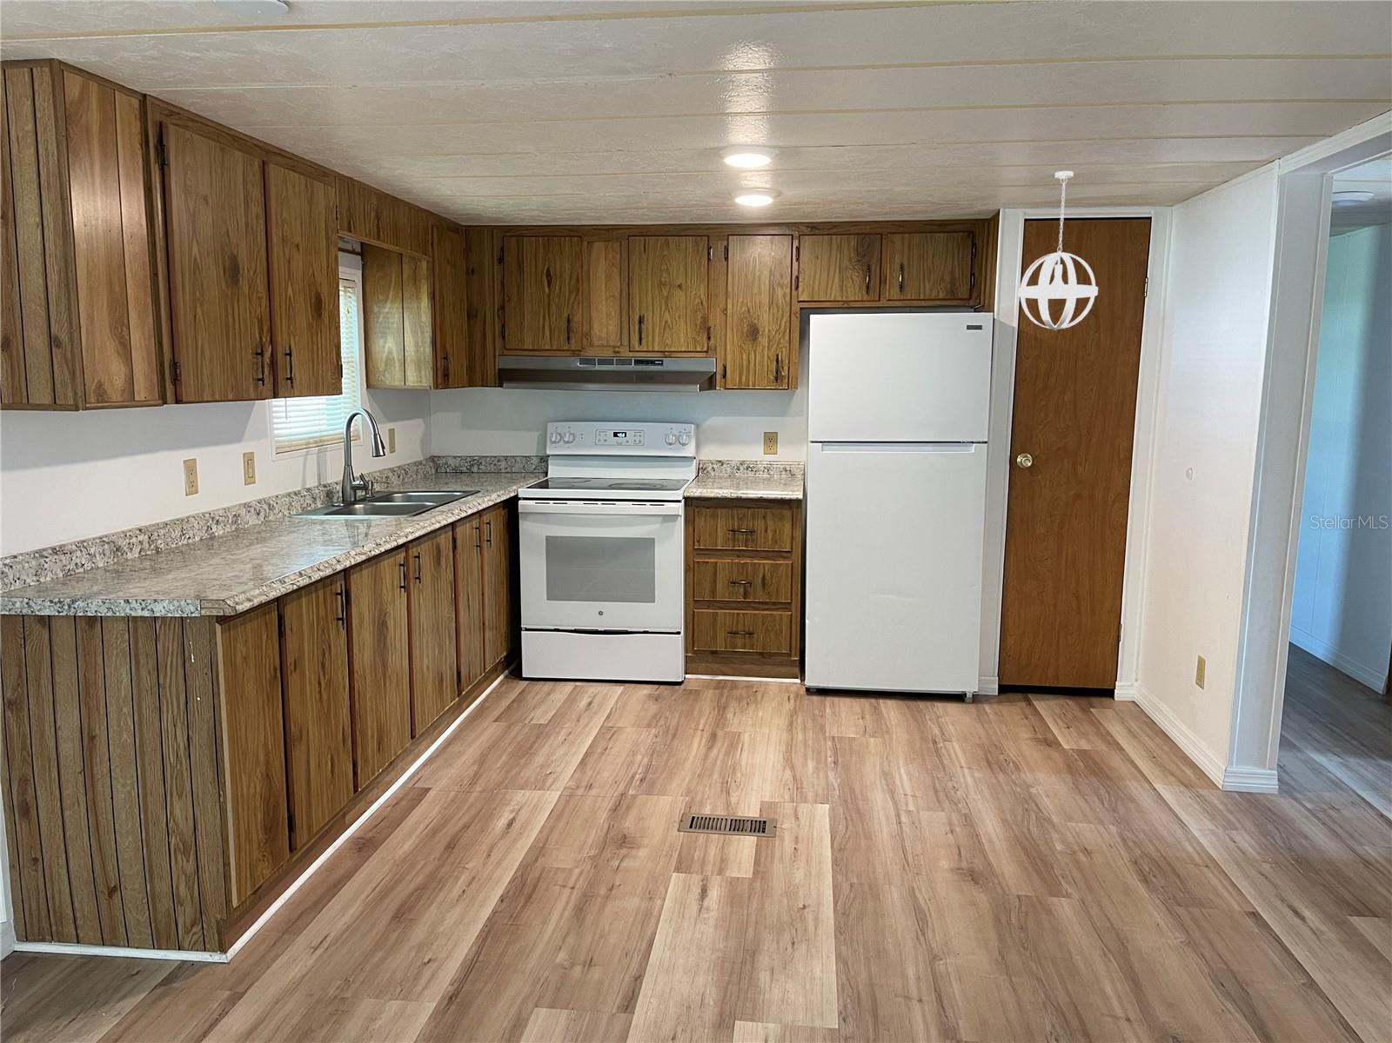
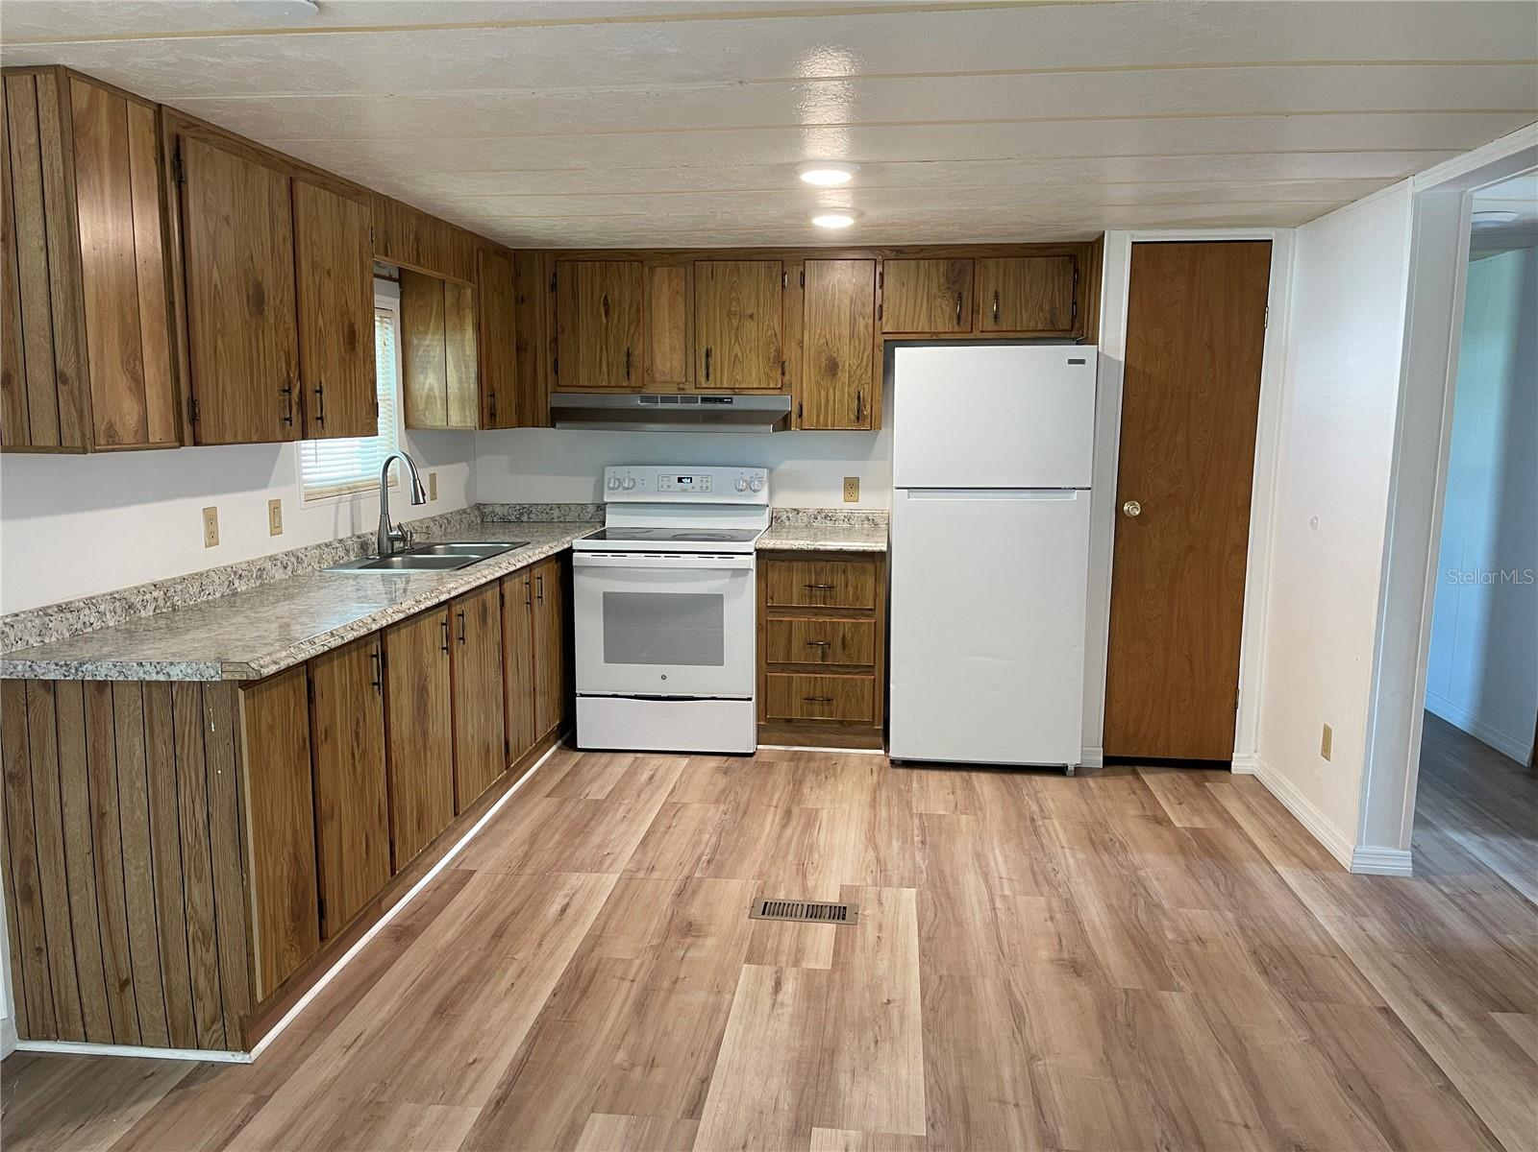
- pendant light (1060, 252)
